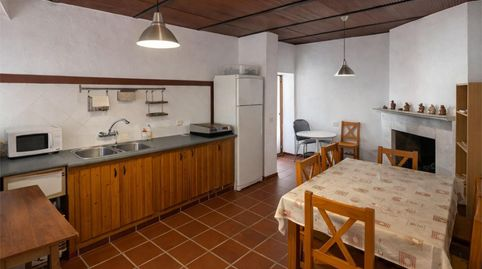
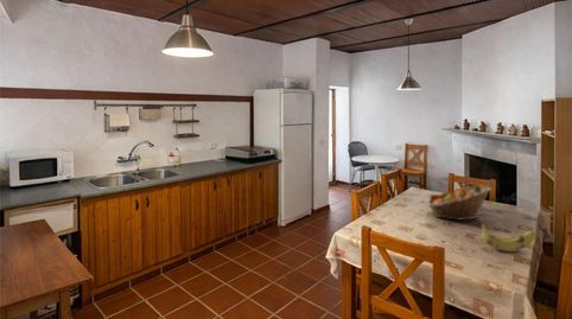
+ fruit basket (457, 200)
+ banana (507, 238)
